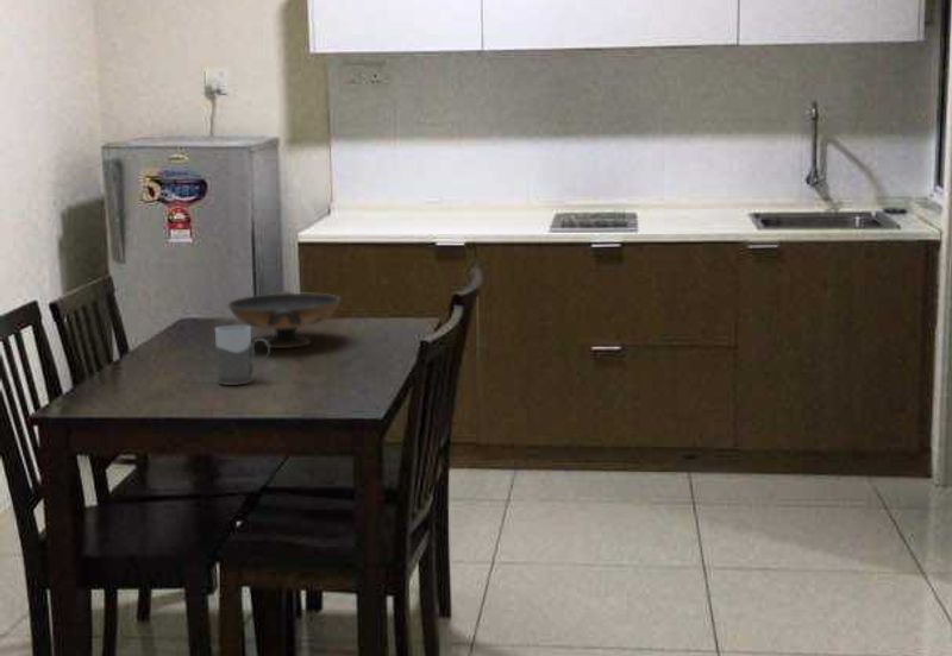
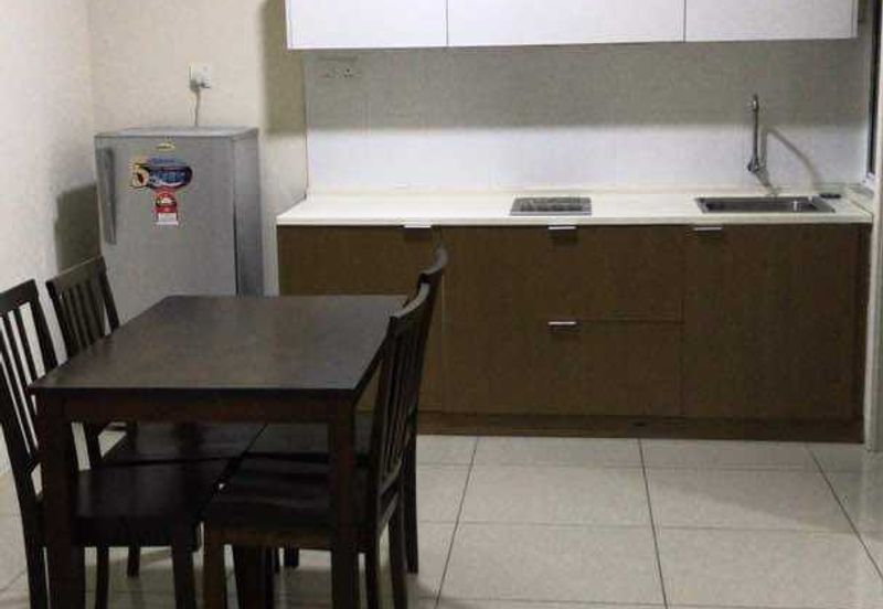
- decorative bowl (284, 321)
- mug (243, 354)
